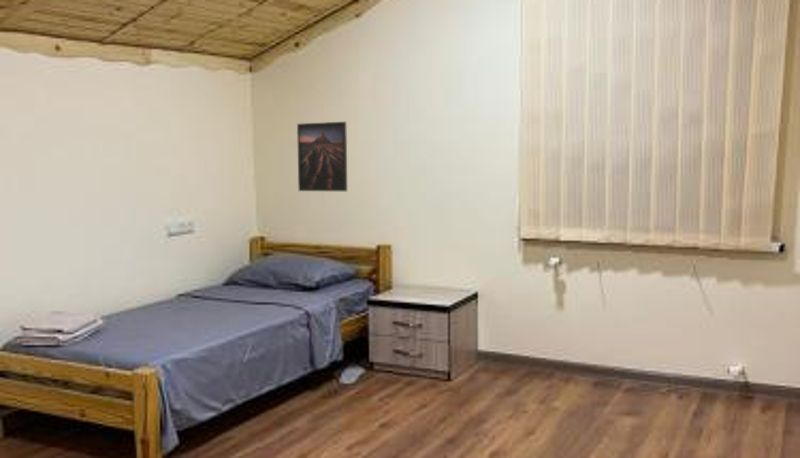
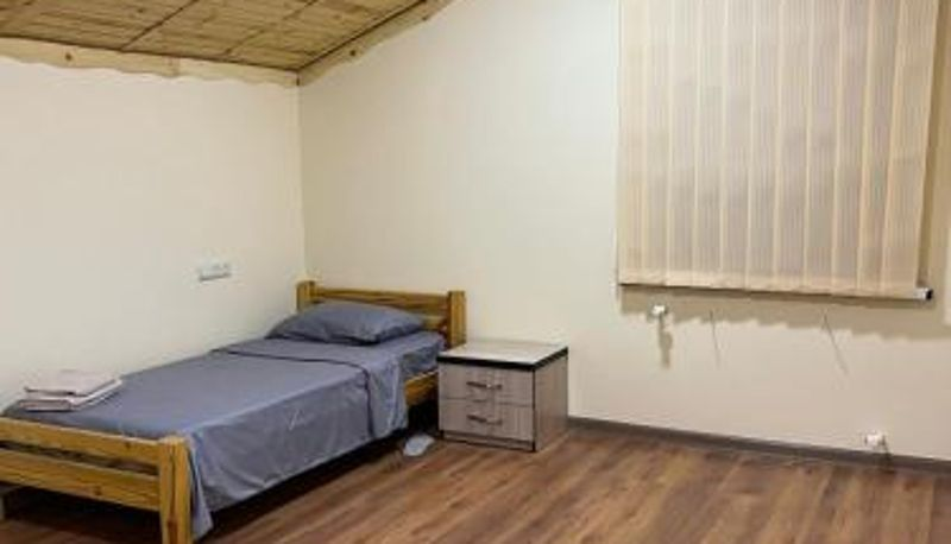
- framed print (321, 157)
